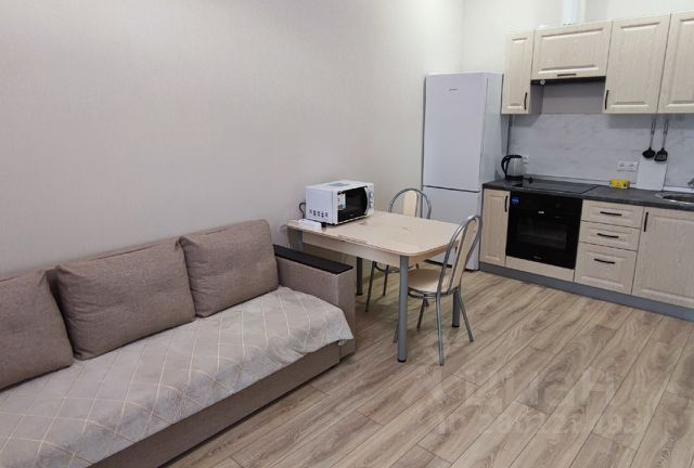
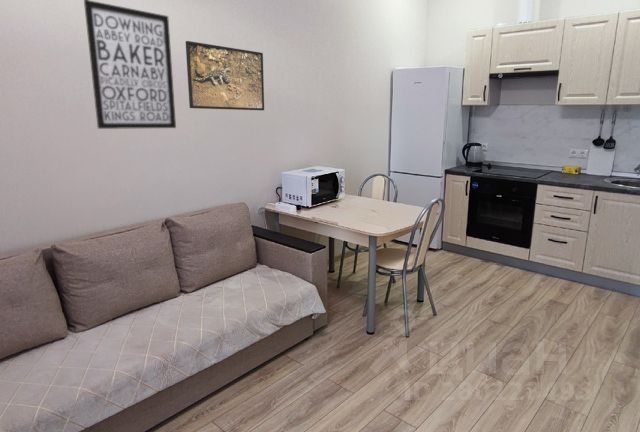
+ wall art (134, 70)
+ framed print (228, 78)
